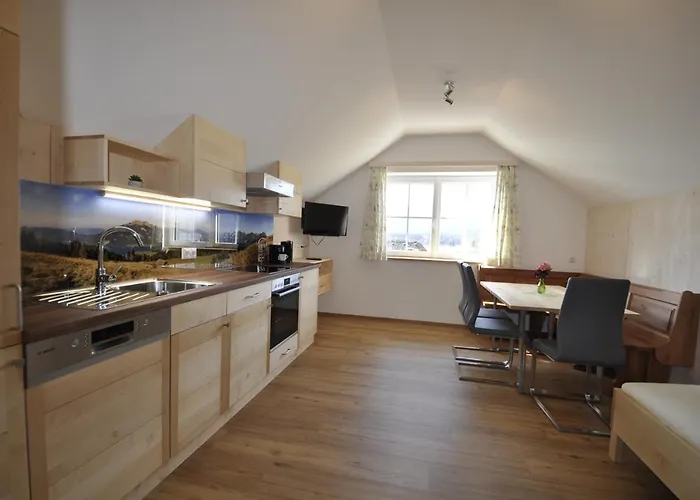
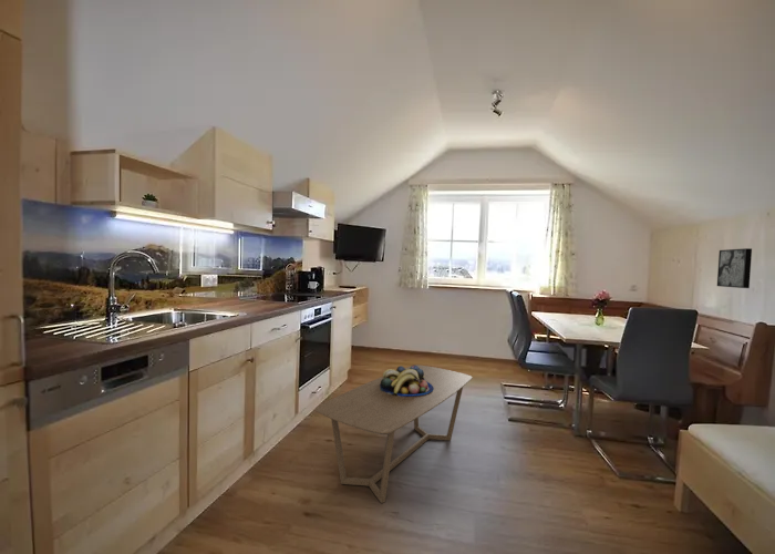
+ wall art (733, 268)
+ coffee table (403, 424)
+ fruit bowl (406, 377)
